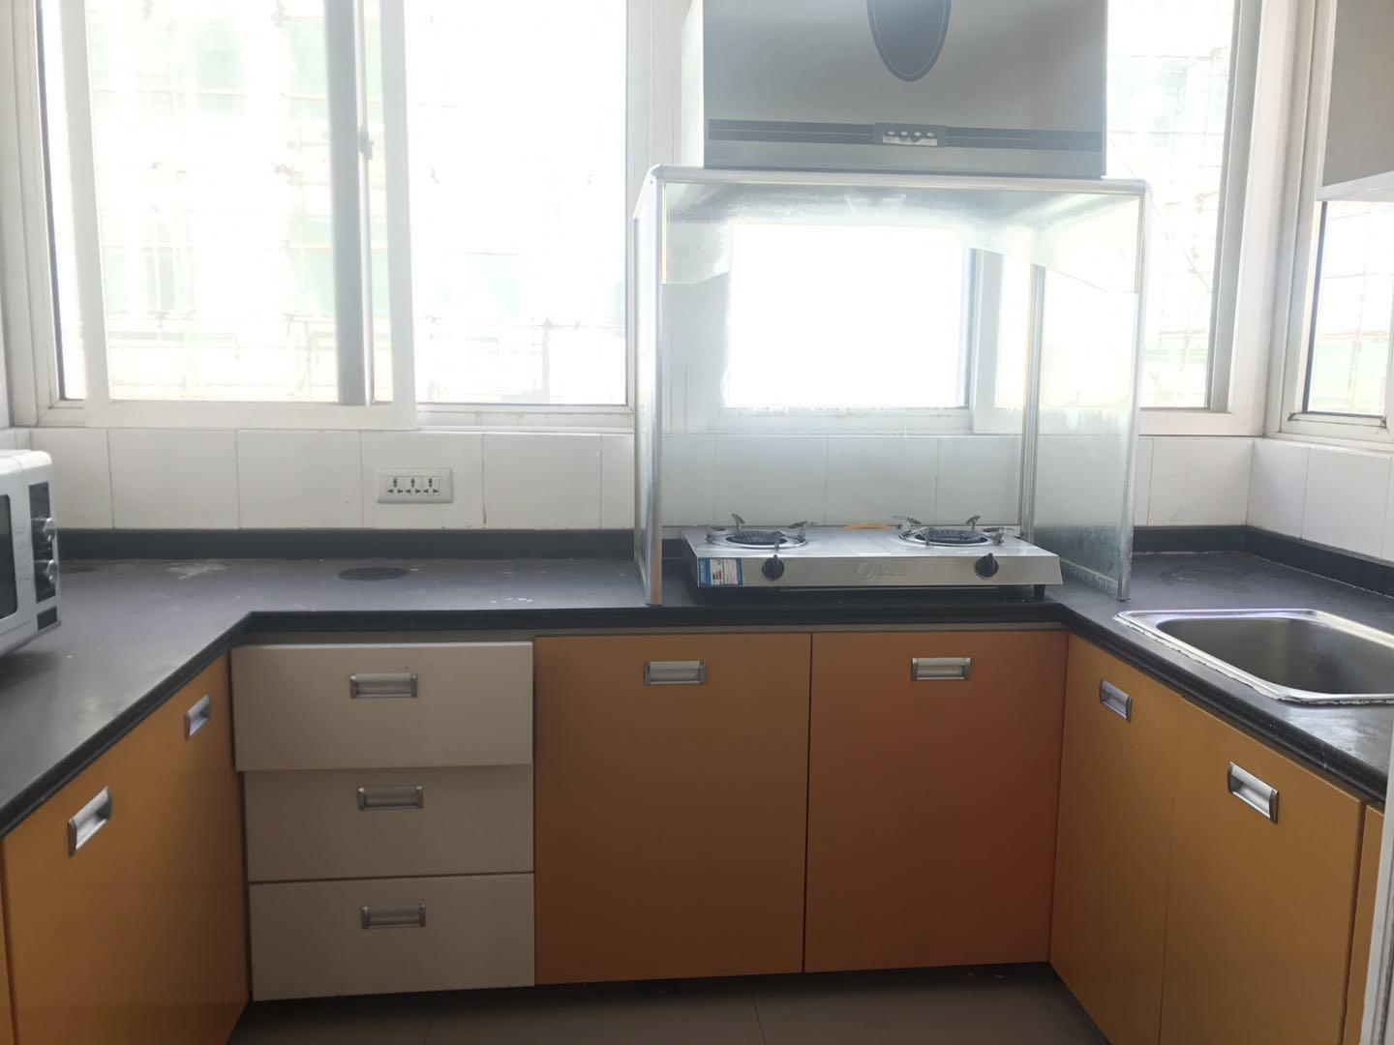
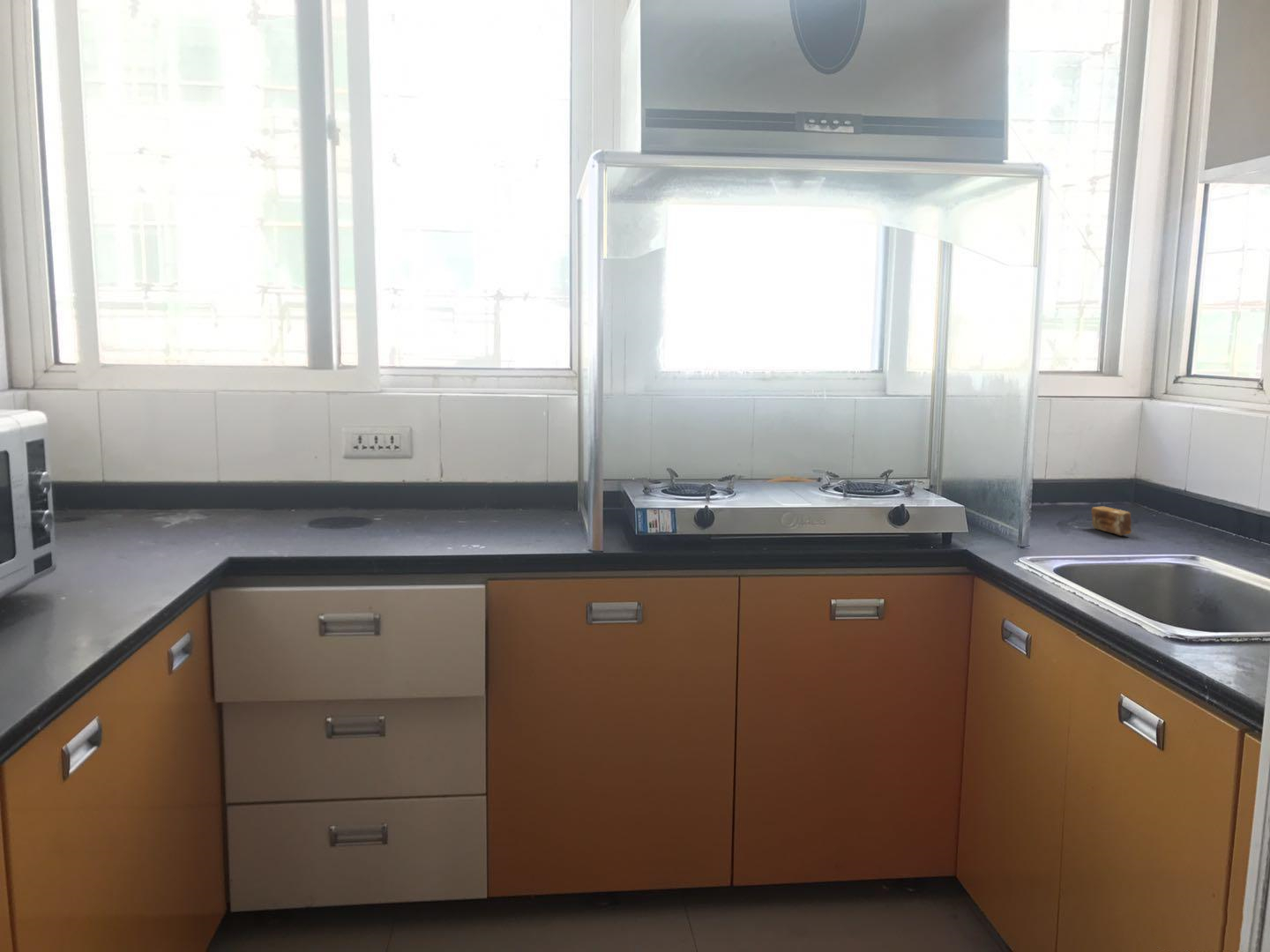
+ soap bar (1110, 520)
